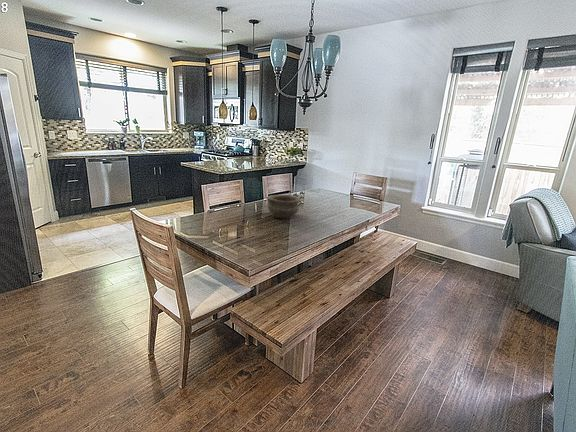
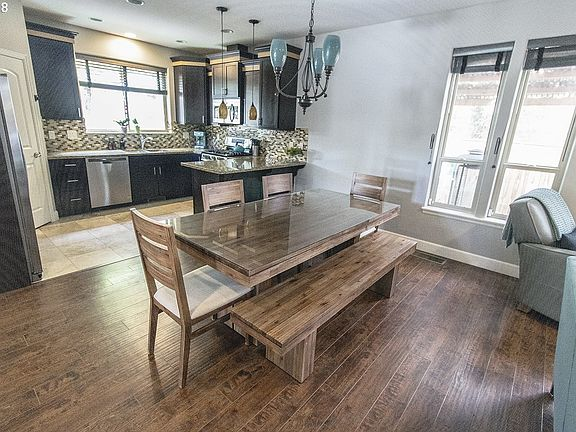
- bowl (282, 206)
